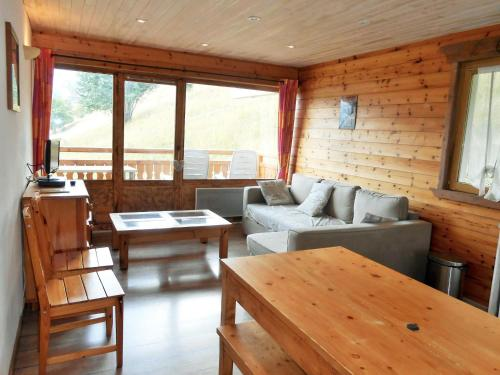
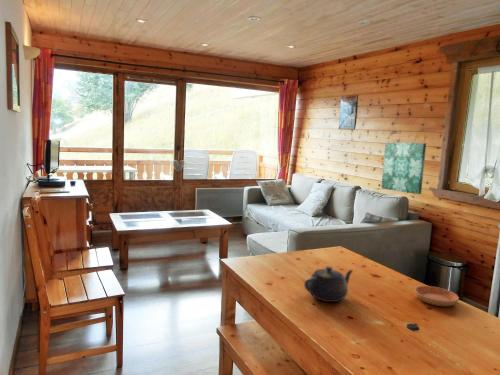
+ saucer (435, 296)
+ wall art (402, 167)
+ teapot (329, 281)
